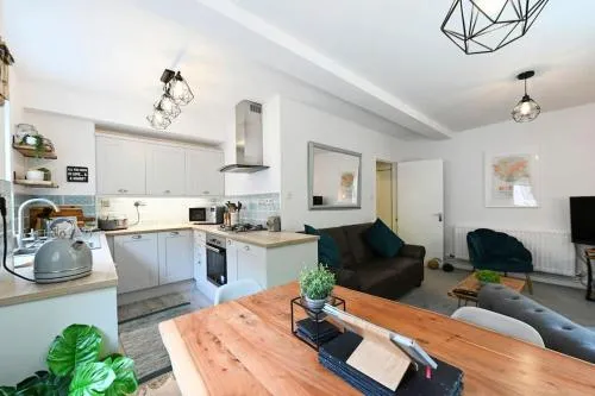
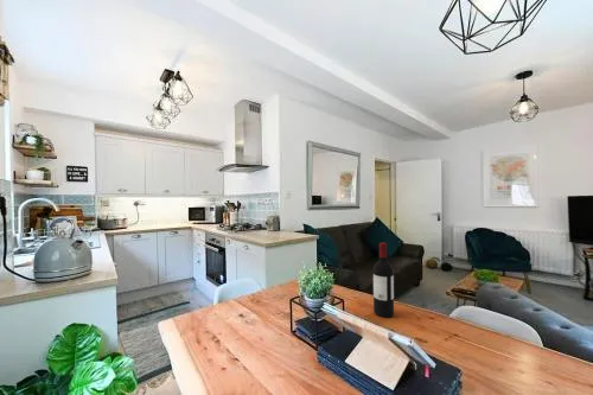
+ wine bottle (383, 278)
